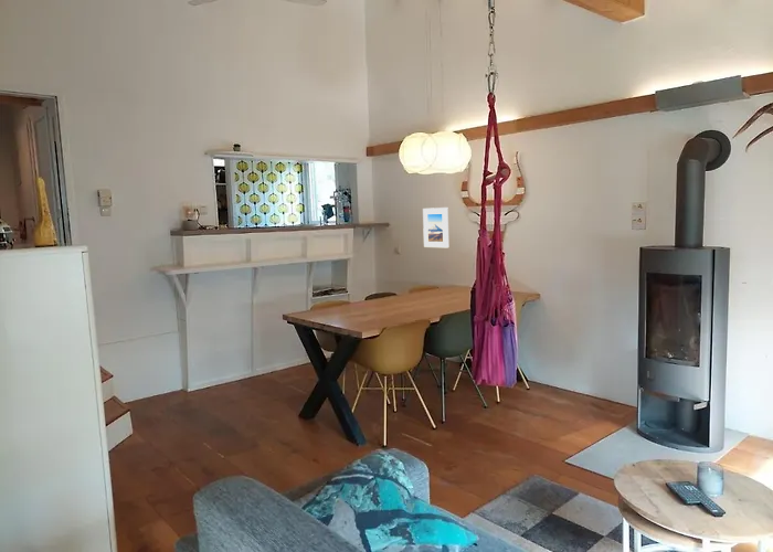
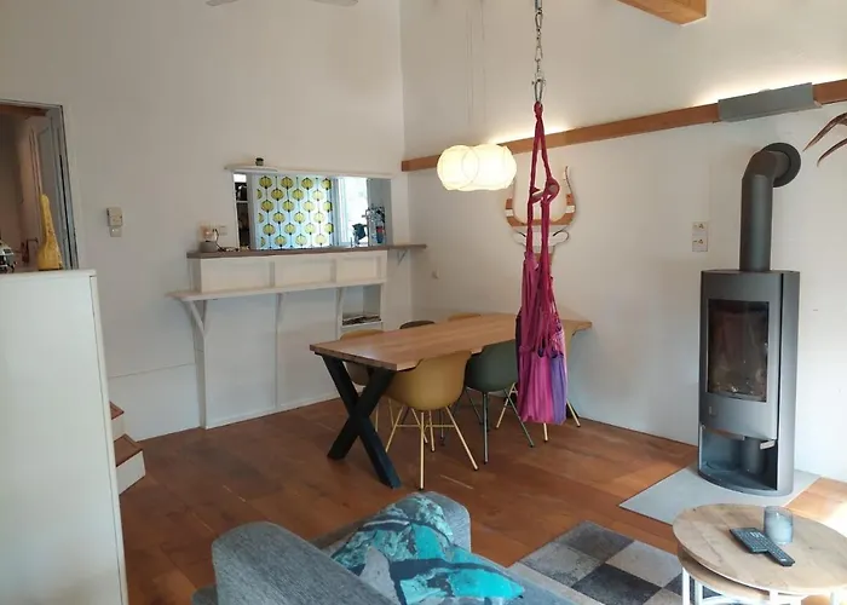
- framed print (435, 227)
